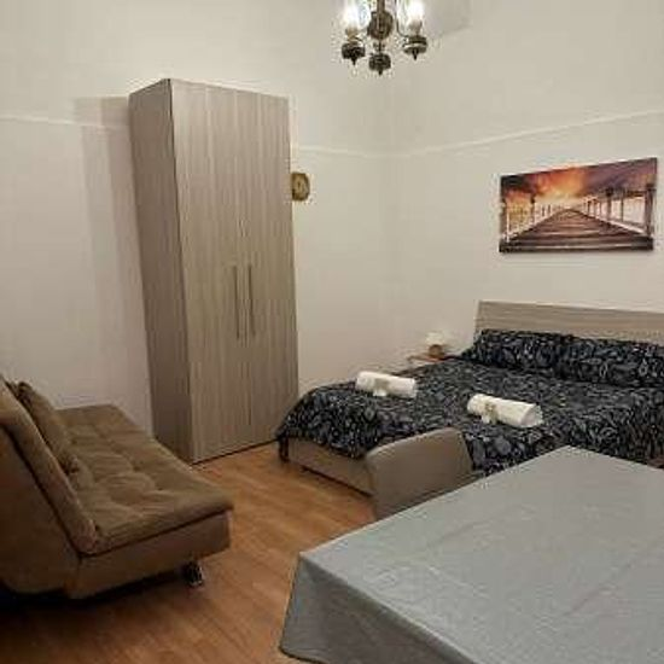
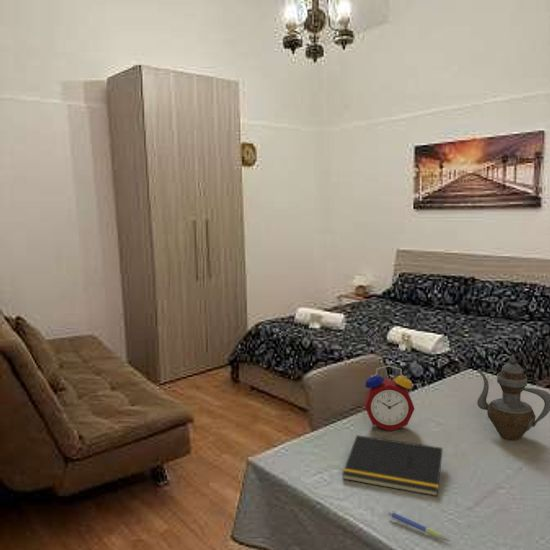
+ teapot (512, 395)
+ alarm clock (388, 395)
+ pen (418, 526)
+ notepad (393, 462)
